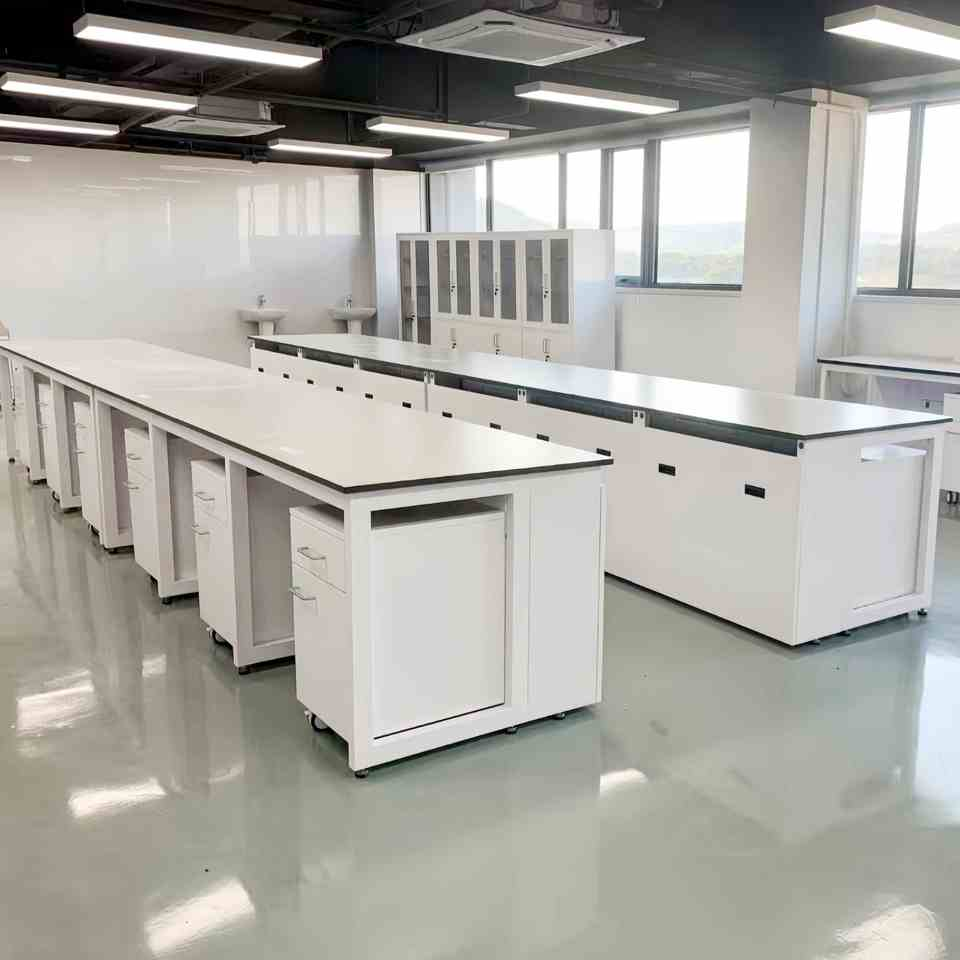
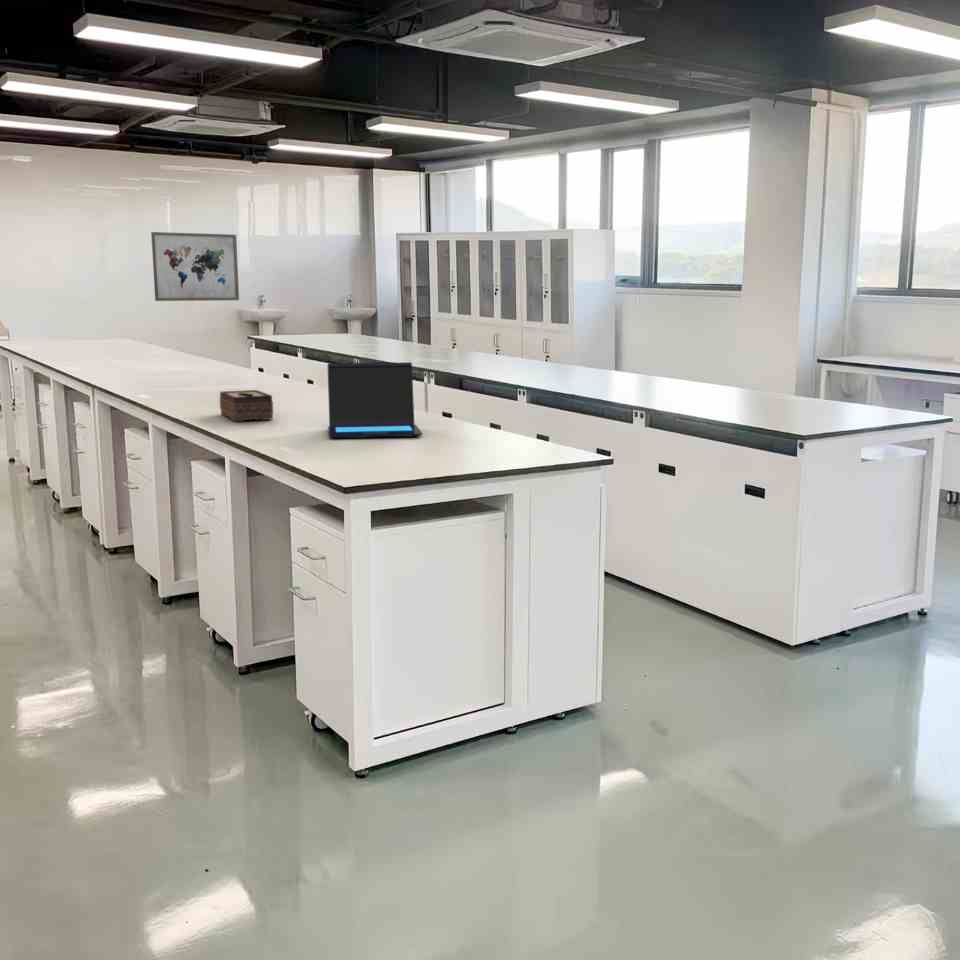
+ laptop (372, 398)
+ wall art (196, 267)
+ tissue box (245, 405)
